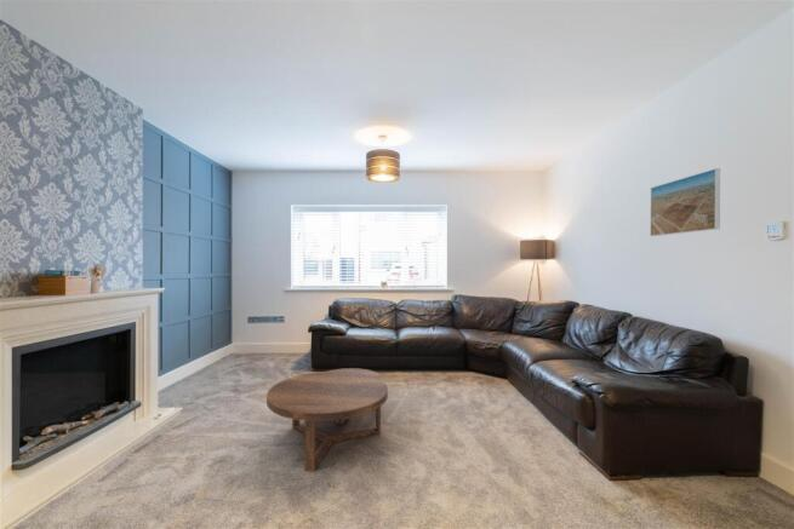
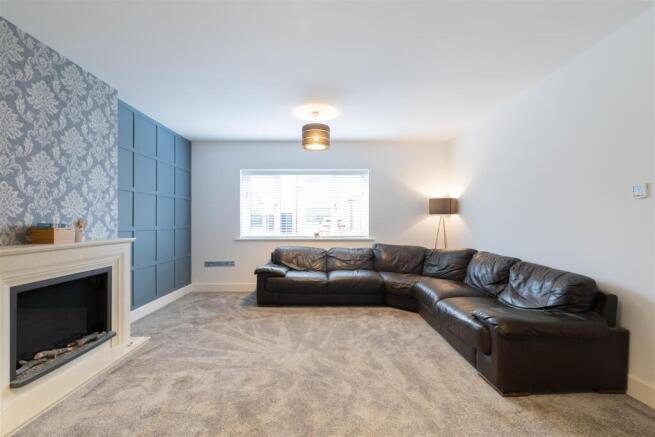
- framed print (681, 206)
- coffee table (336, 404)
